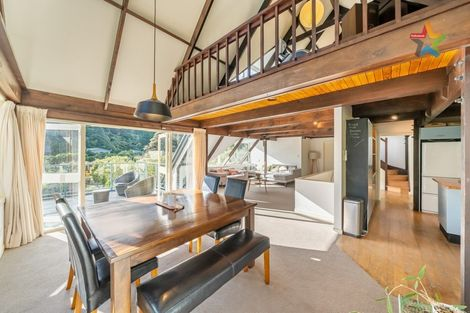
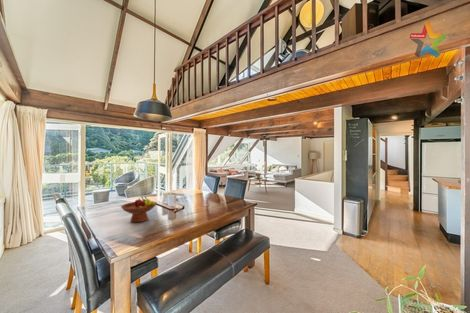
+ fruit bowl (139, 209)
